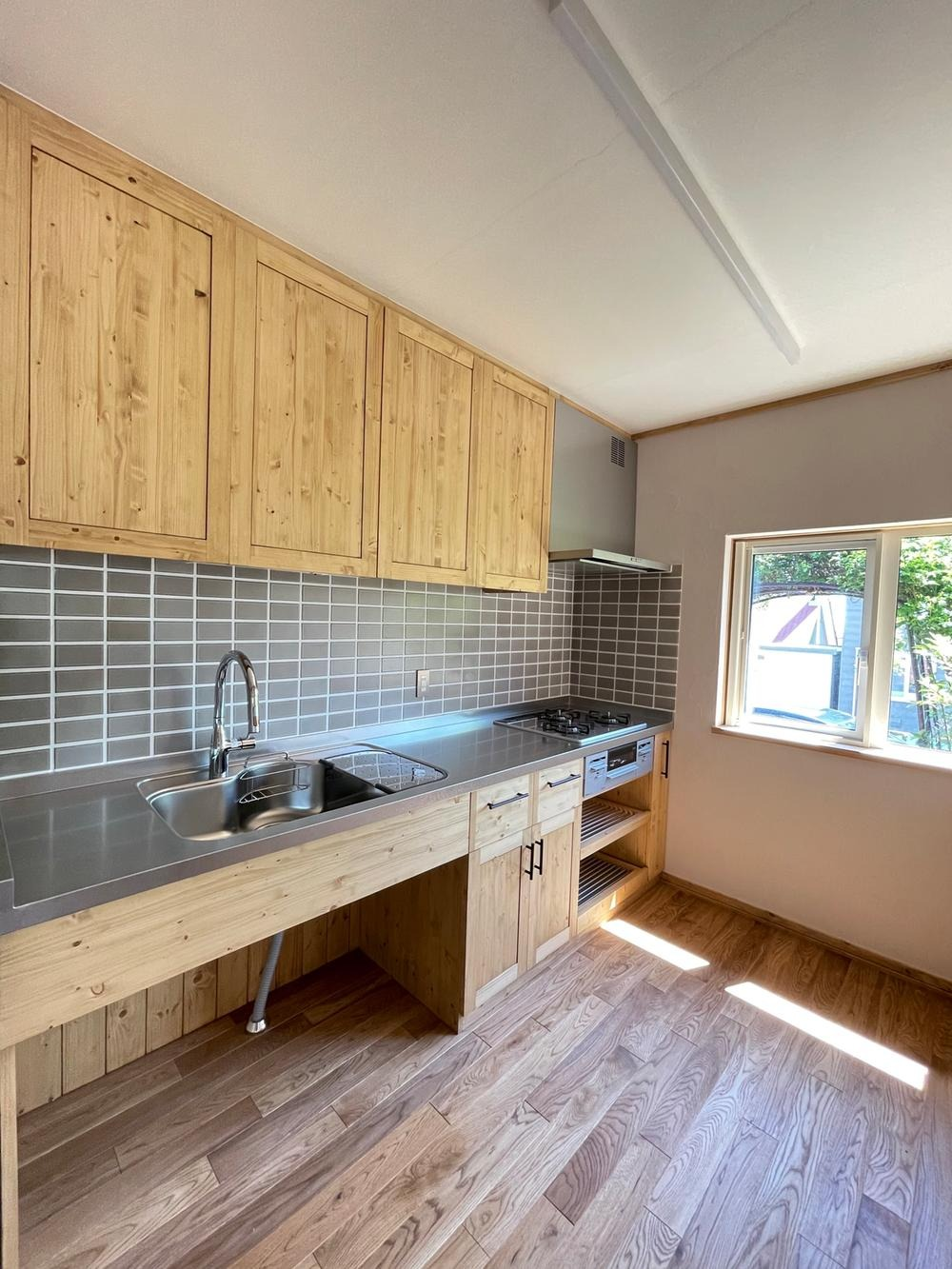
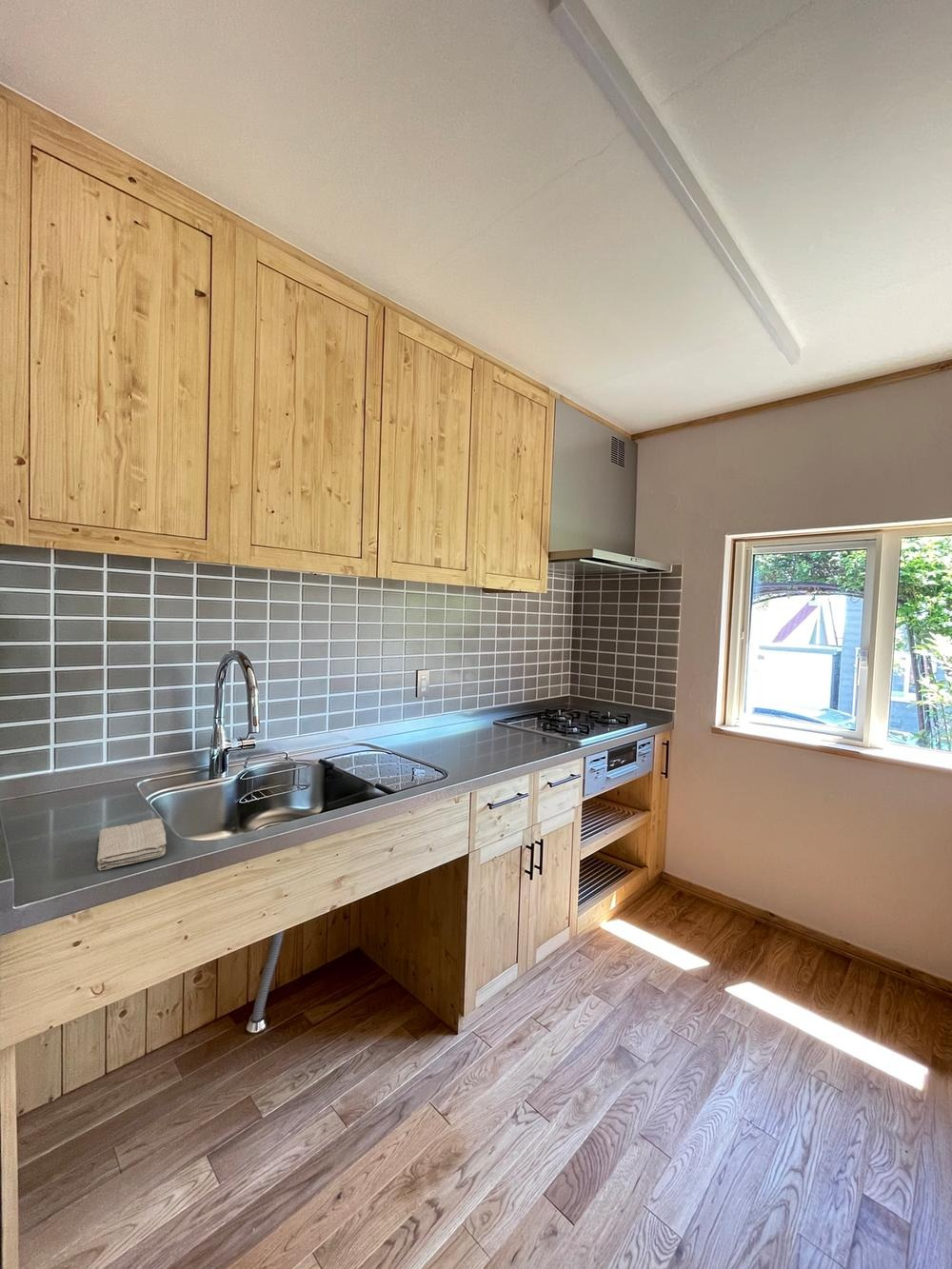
+ washcloth (131, 841)
